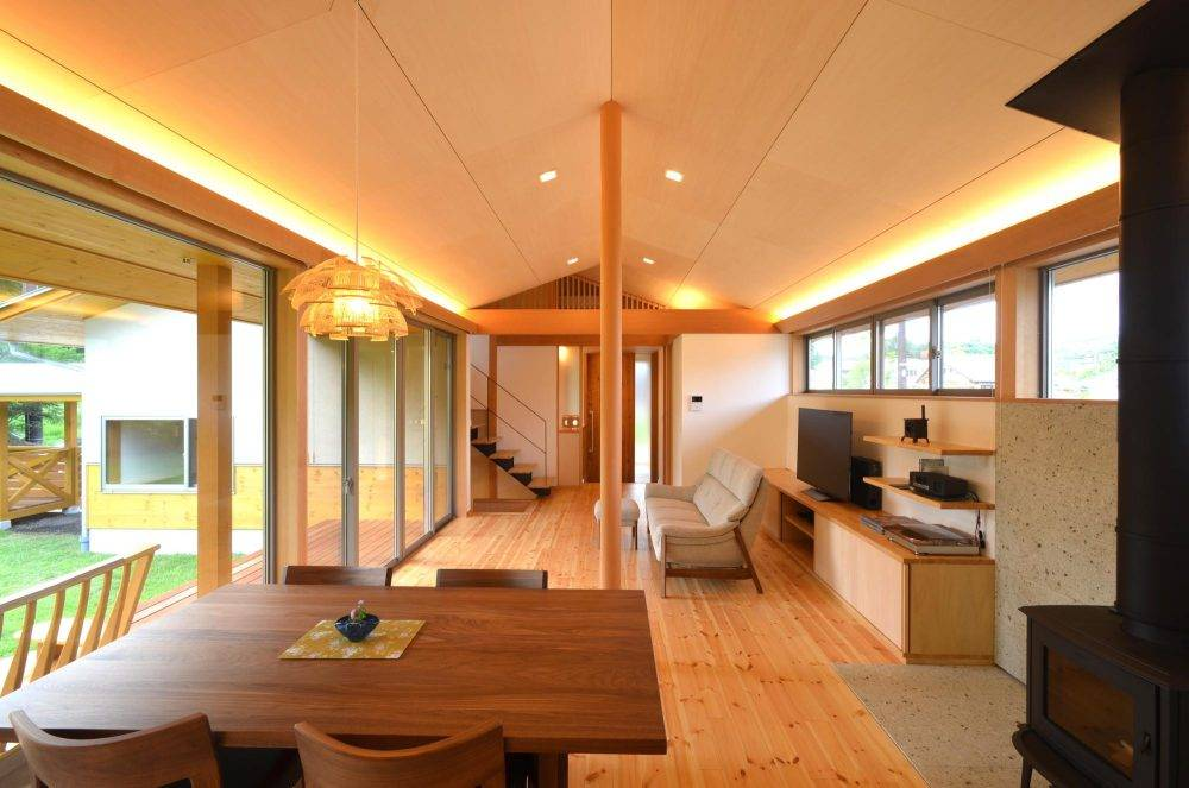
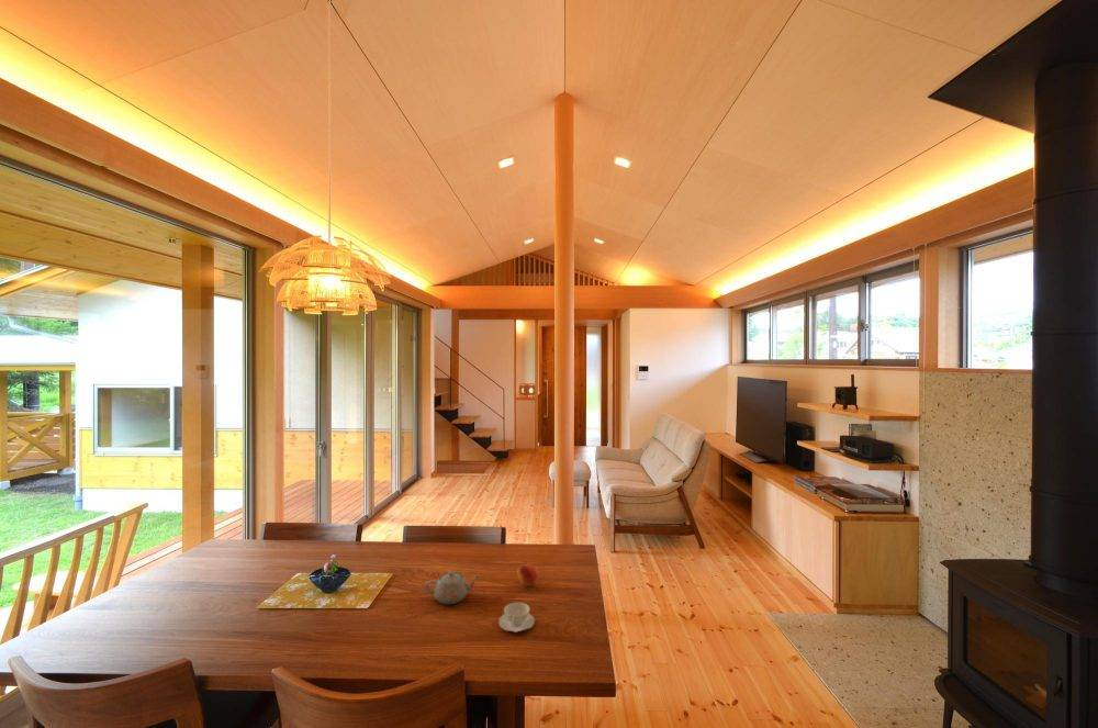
+ teapot (452, 584)
+ fruit (527, 574)
+ chinaware (516, 616)
